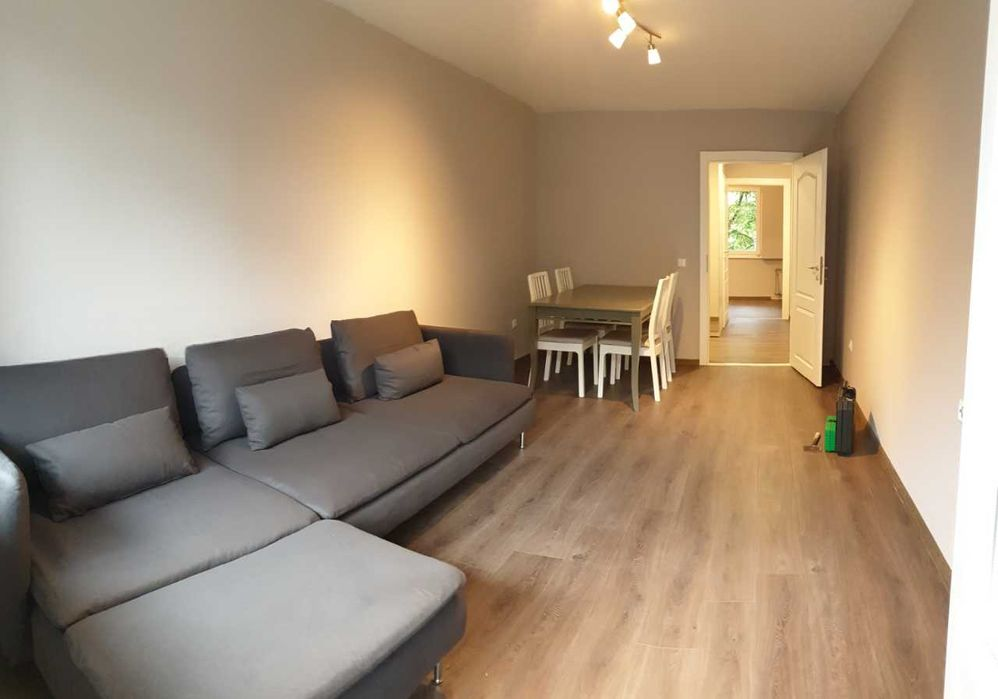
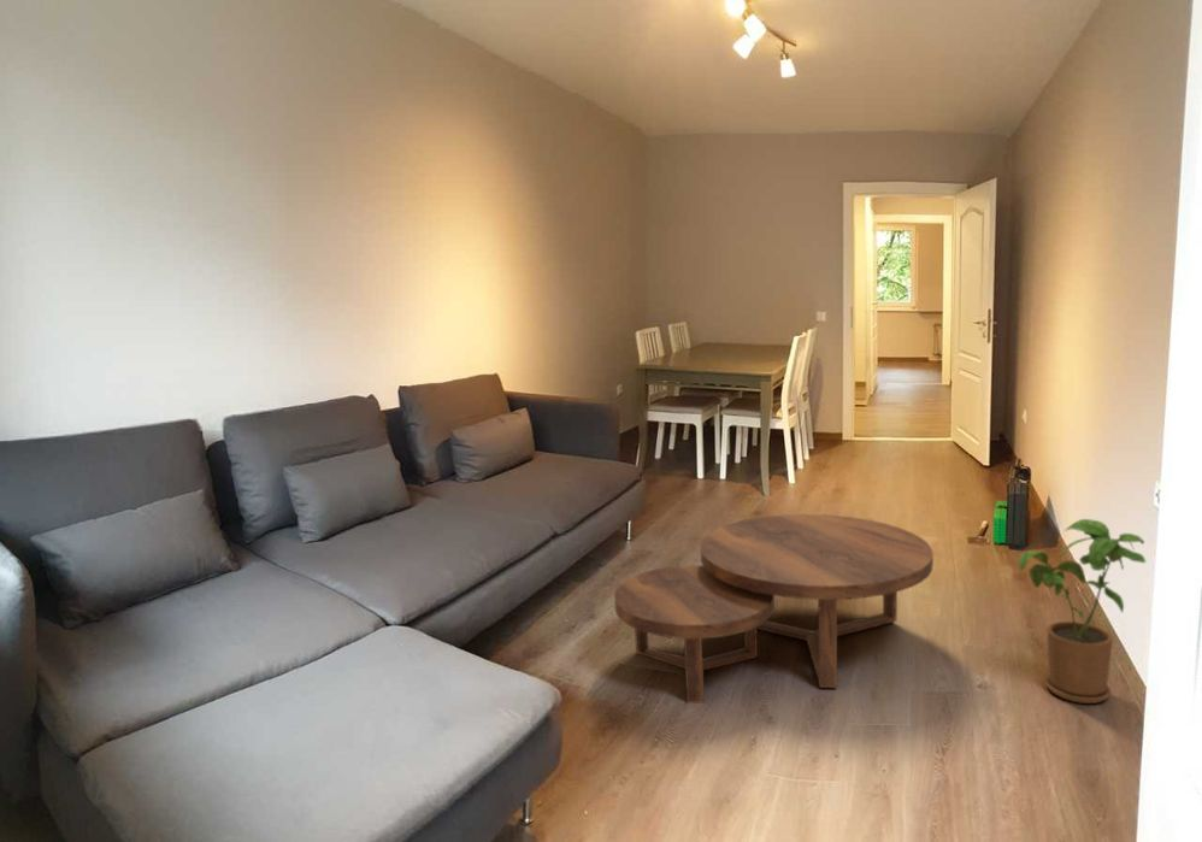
+ house plant (1074, 607)
+ coffee table (771, 601)
